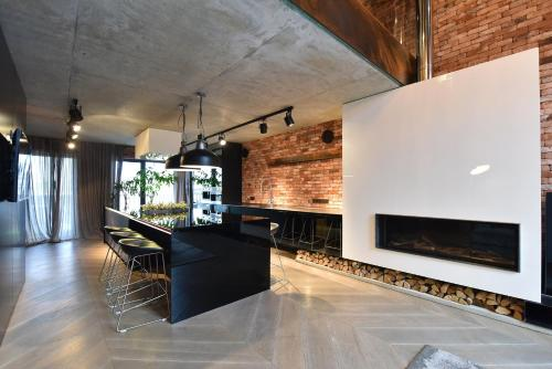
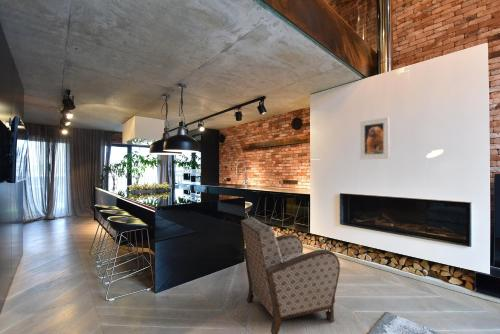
+ armchair (285, 263)
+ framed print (373, 139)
